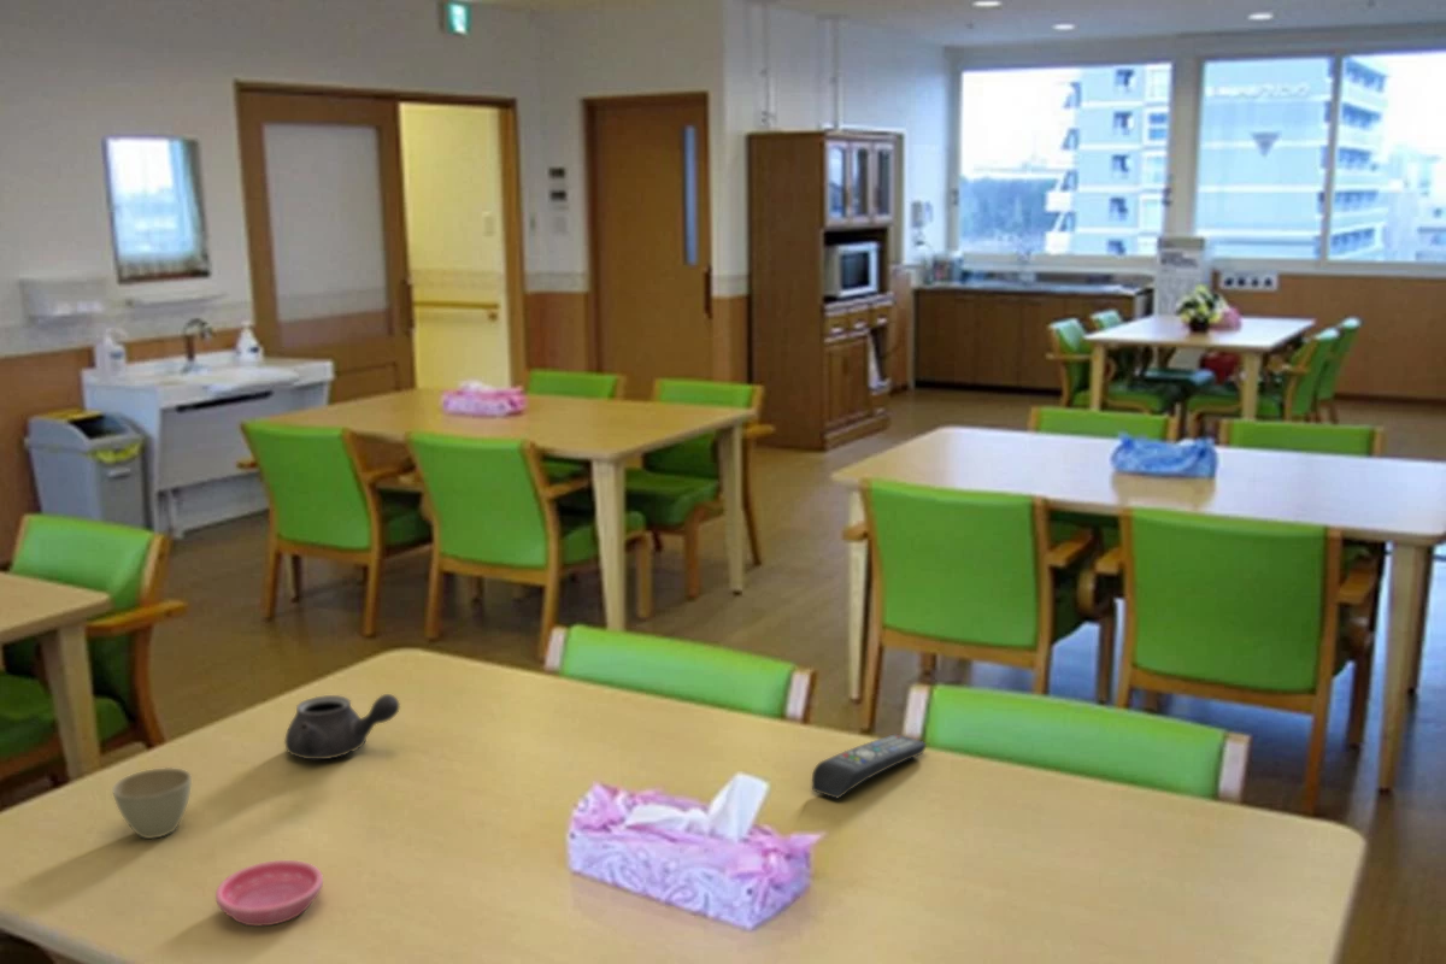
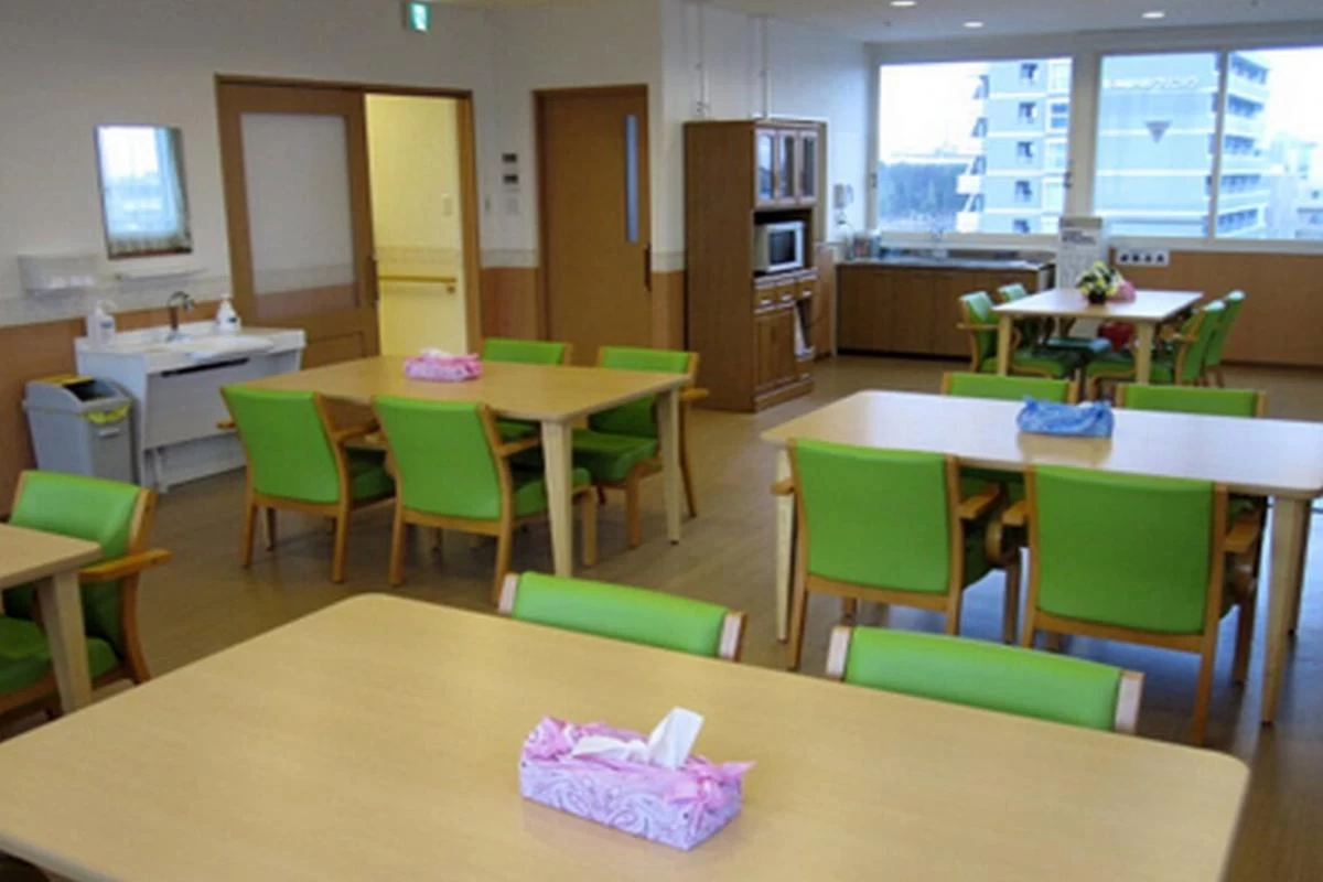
- teapot (341, 723)
- saucer (270, 894)
- remote control (869, 760)
- flower pot (154, 806)
